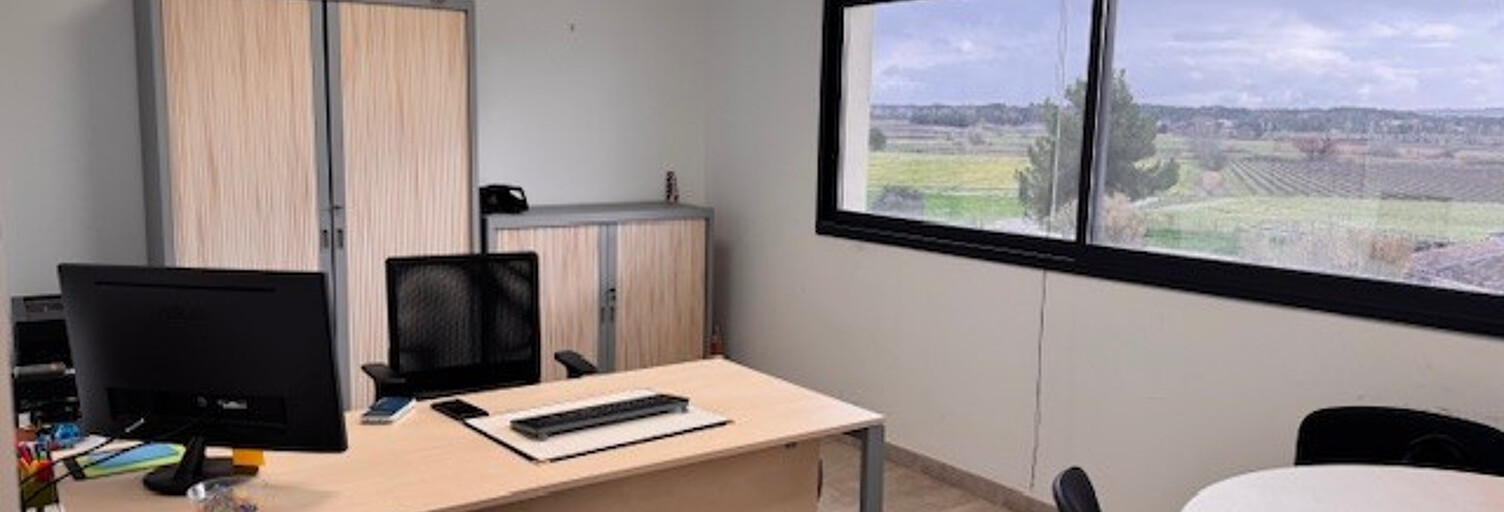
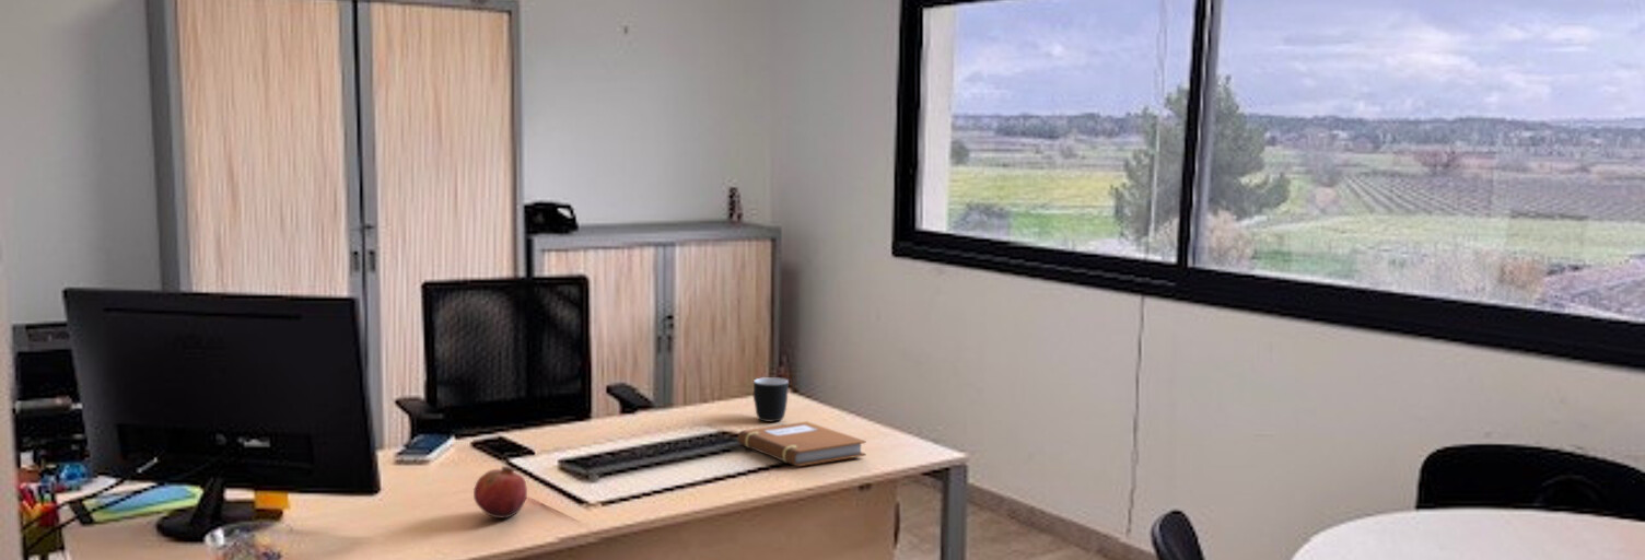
+ mug (767, 398)
+ fruit (501, 490)
+ notebook (798, 442)
